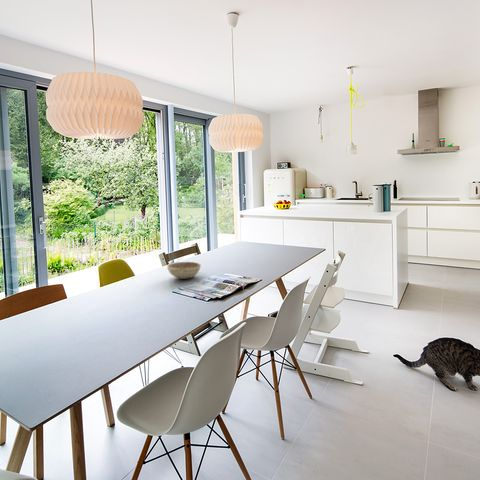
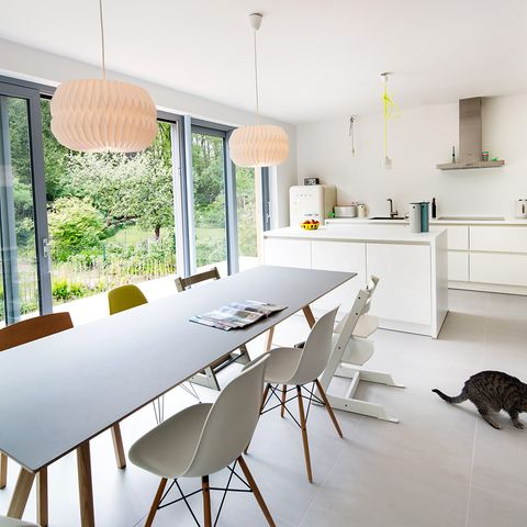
- decorative bowl (184, 270)
